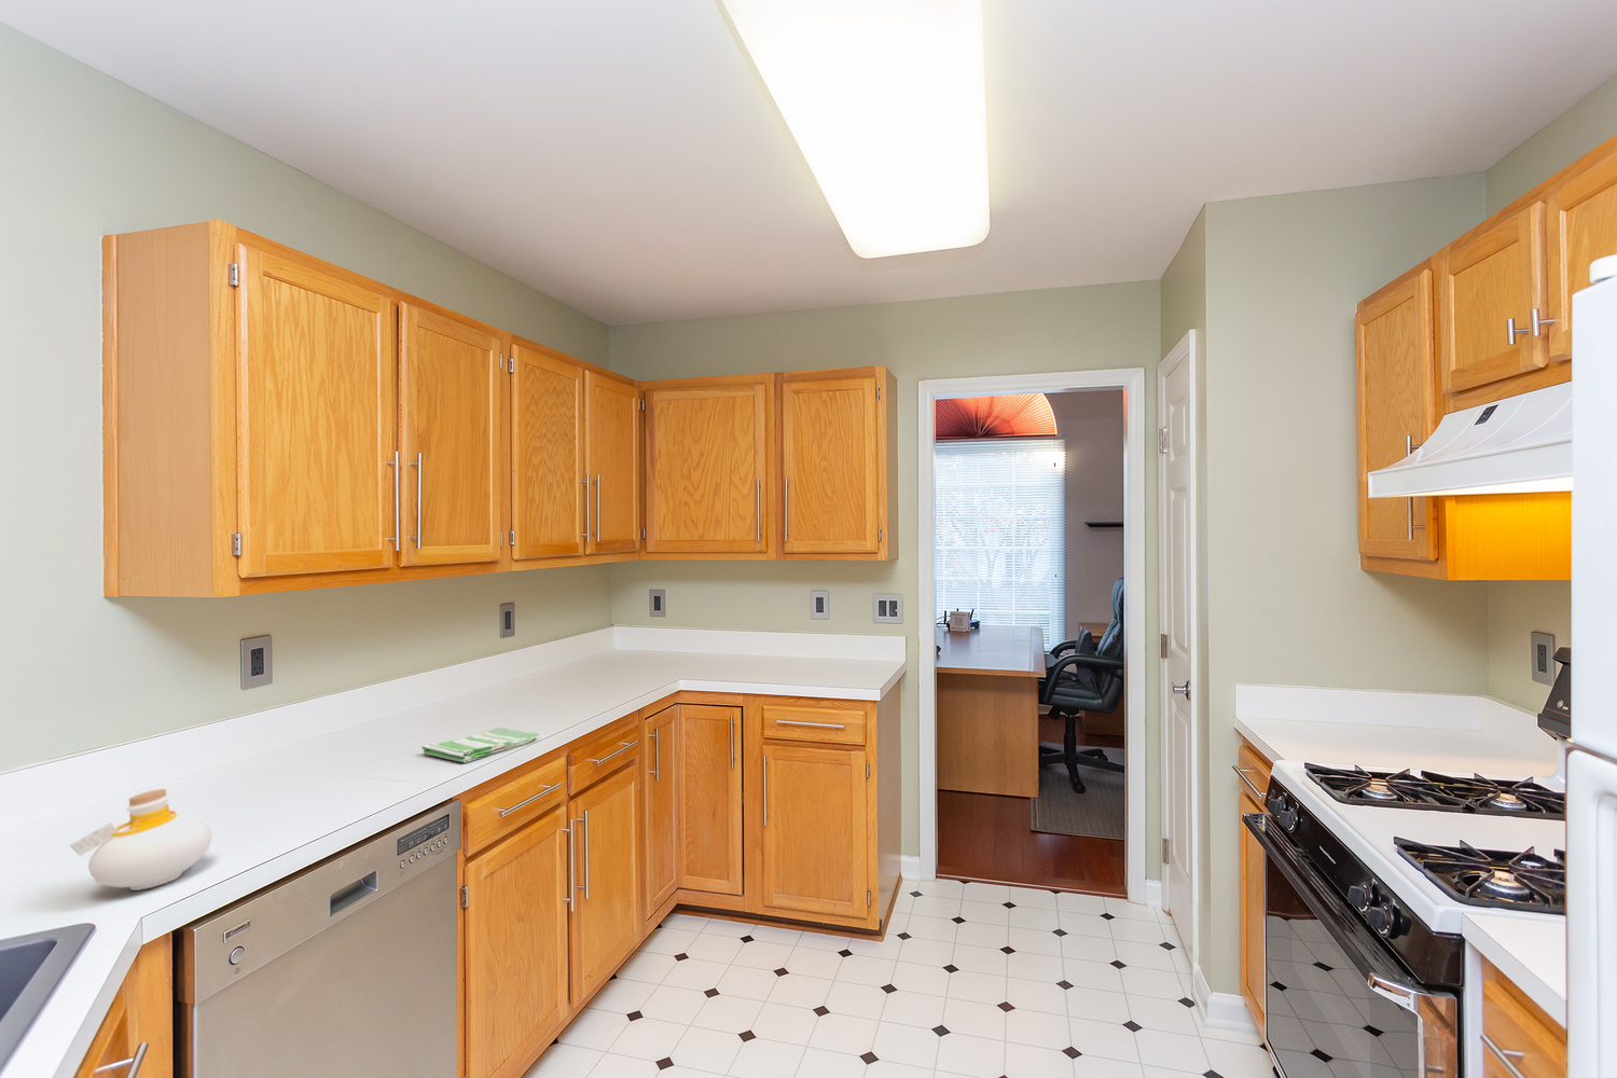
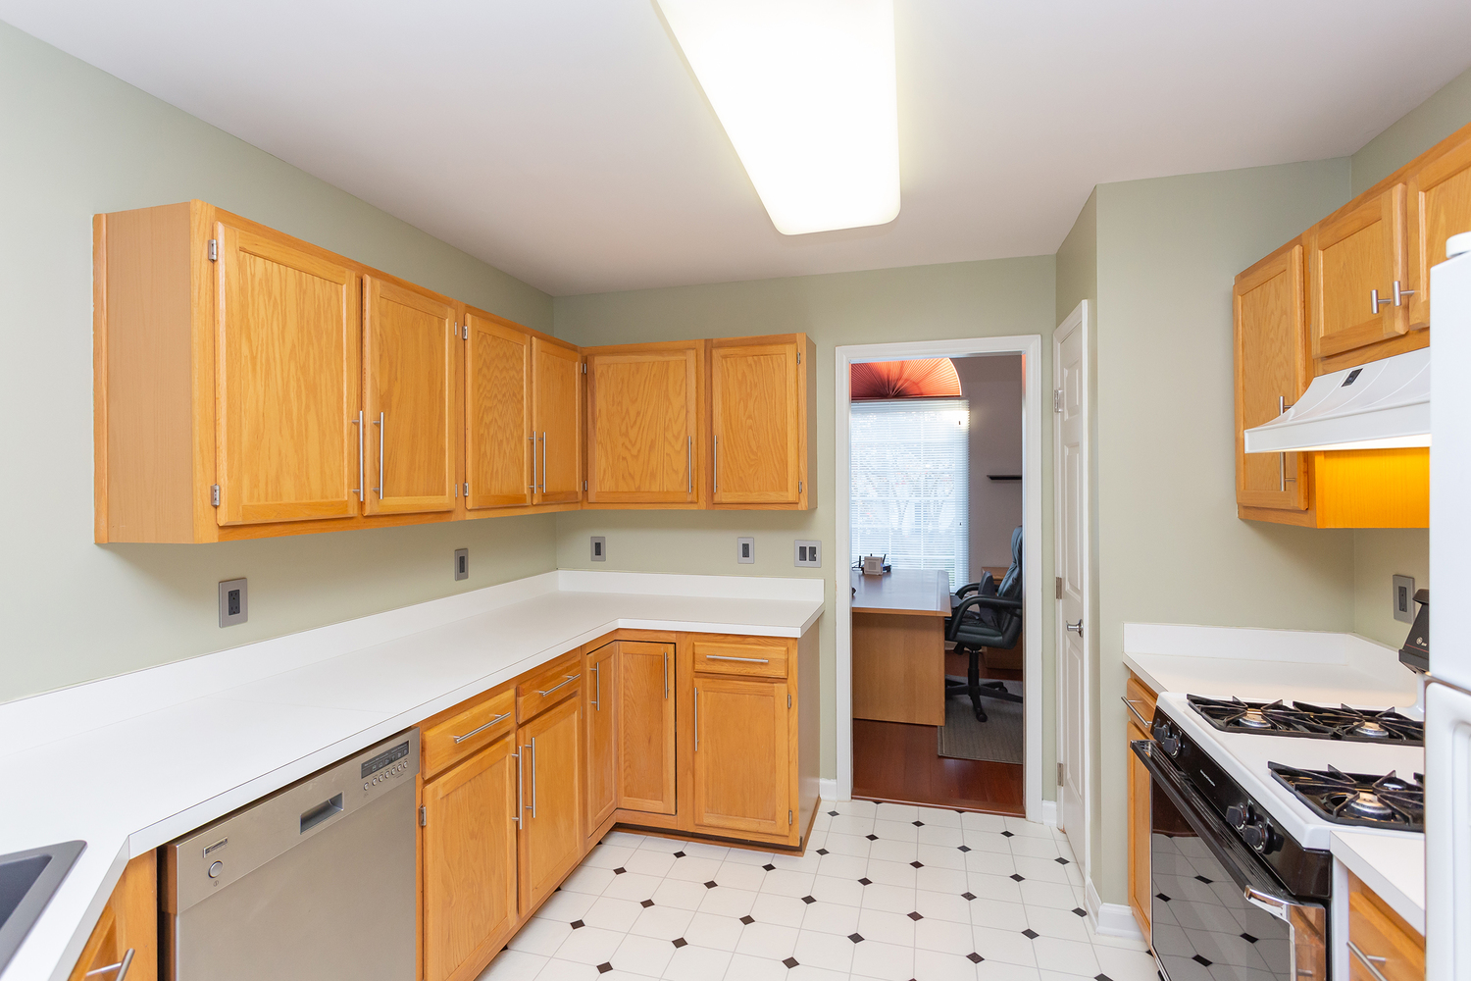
- bottle (143, 840)
- dish towel (481, 741)
